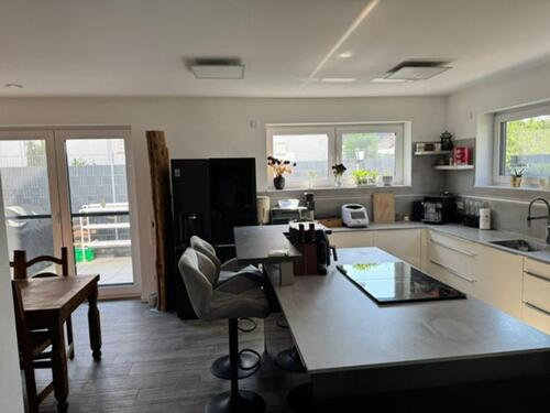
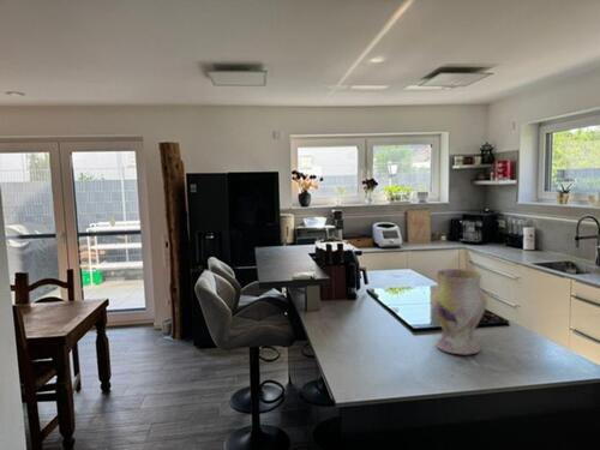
+ vase (457, 311)
